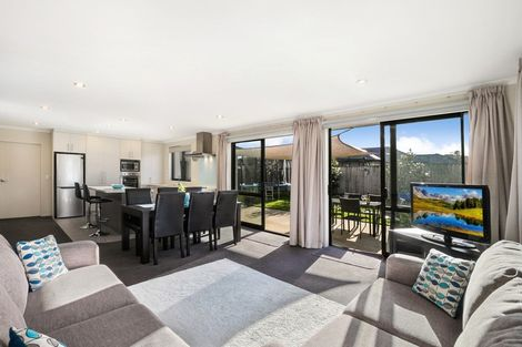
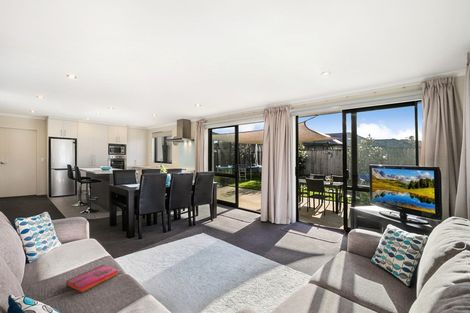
+ hardback book (93, 277)
